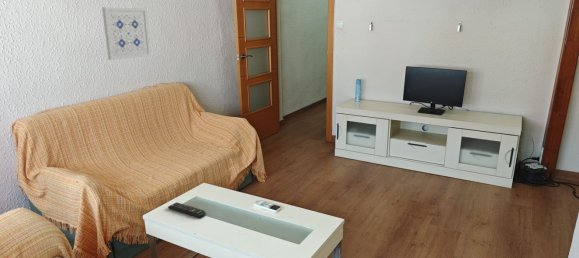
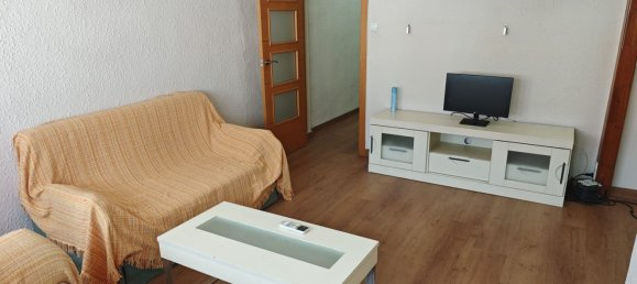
- remote control (186, 210)
- wall art (128, 33)
